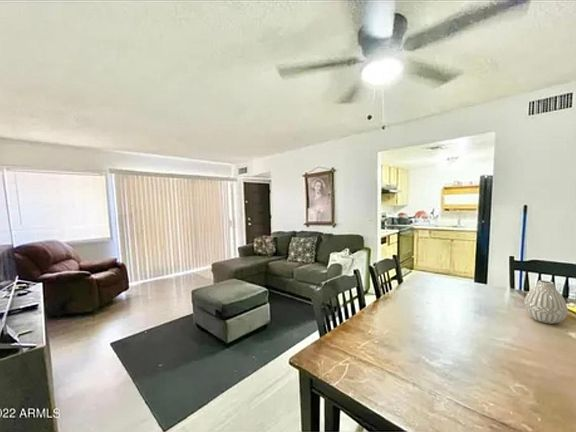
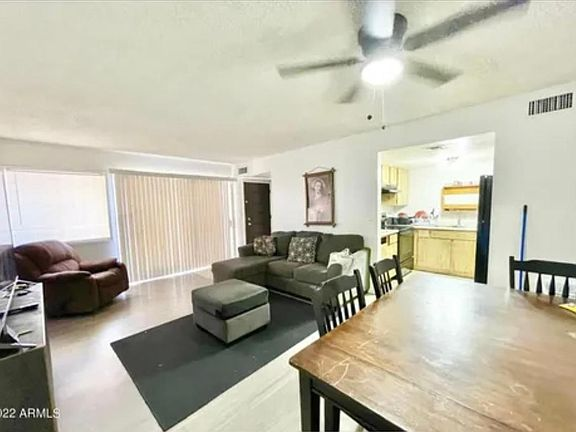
- vase (545, 300)
